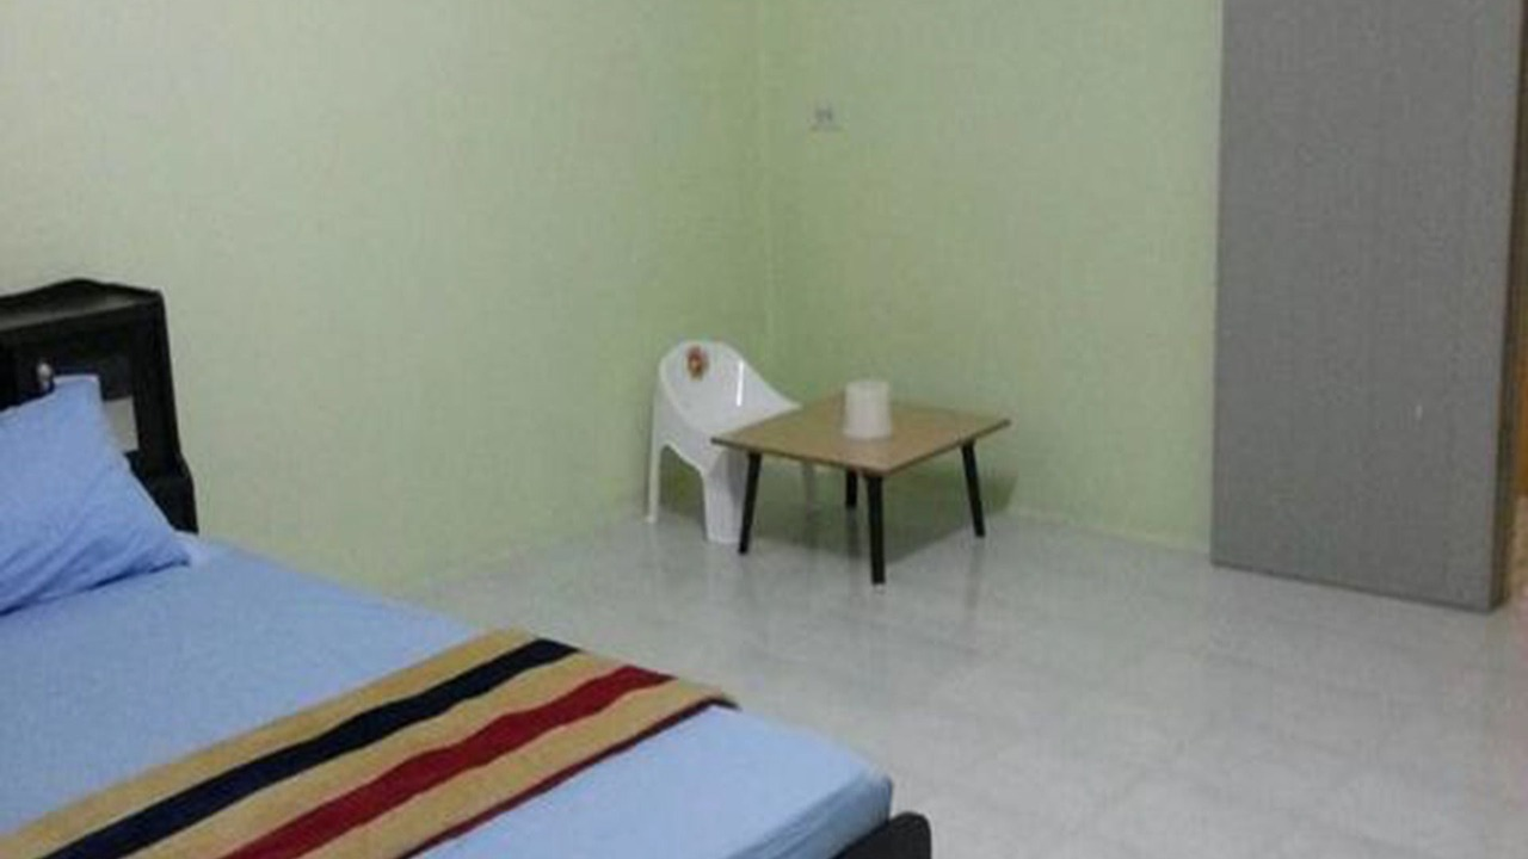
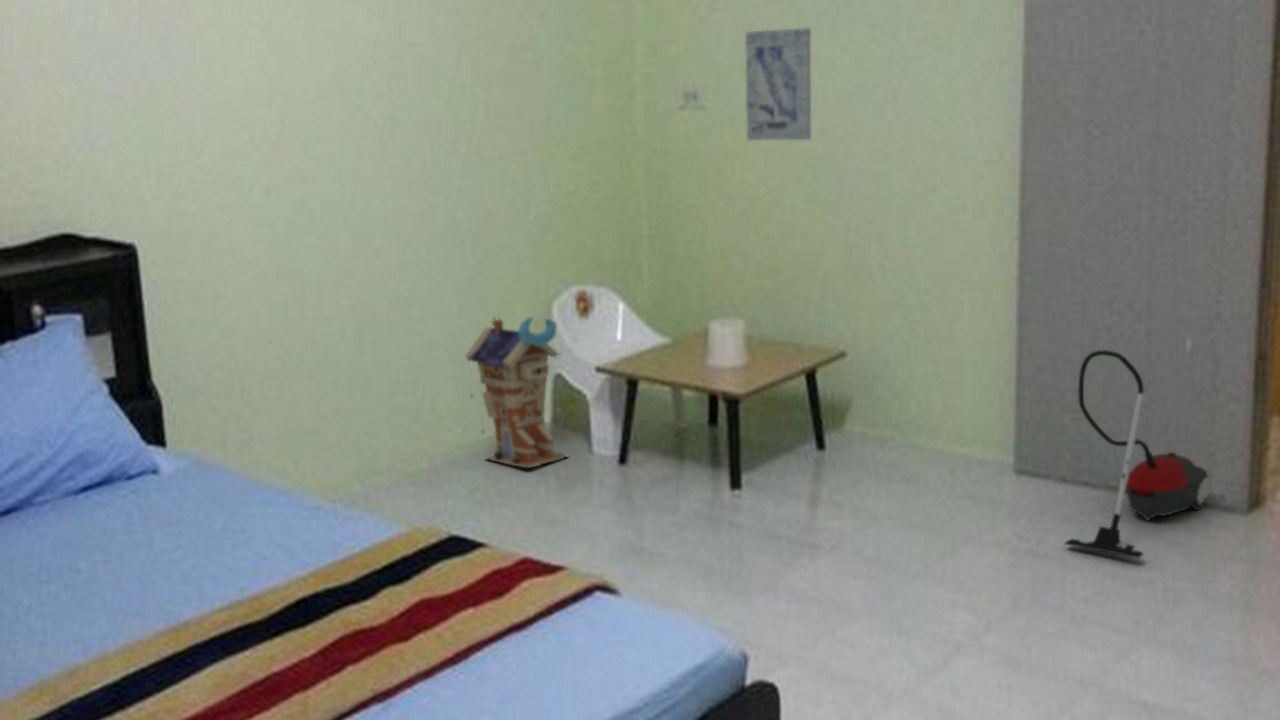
+ toy house (516, 386)
+ wall art (778, 85)
+ vacuum cleaner (1129, 437)
